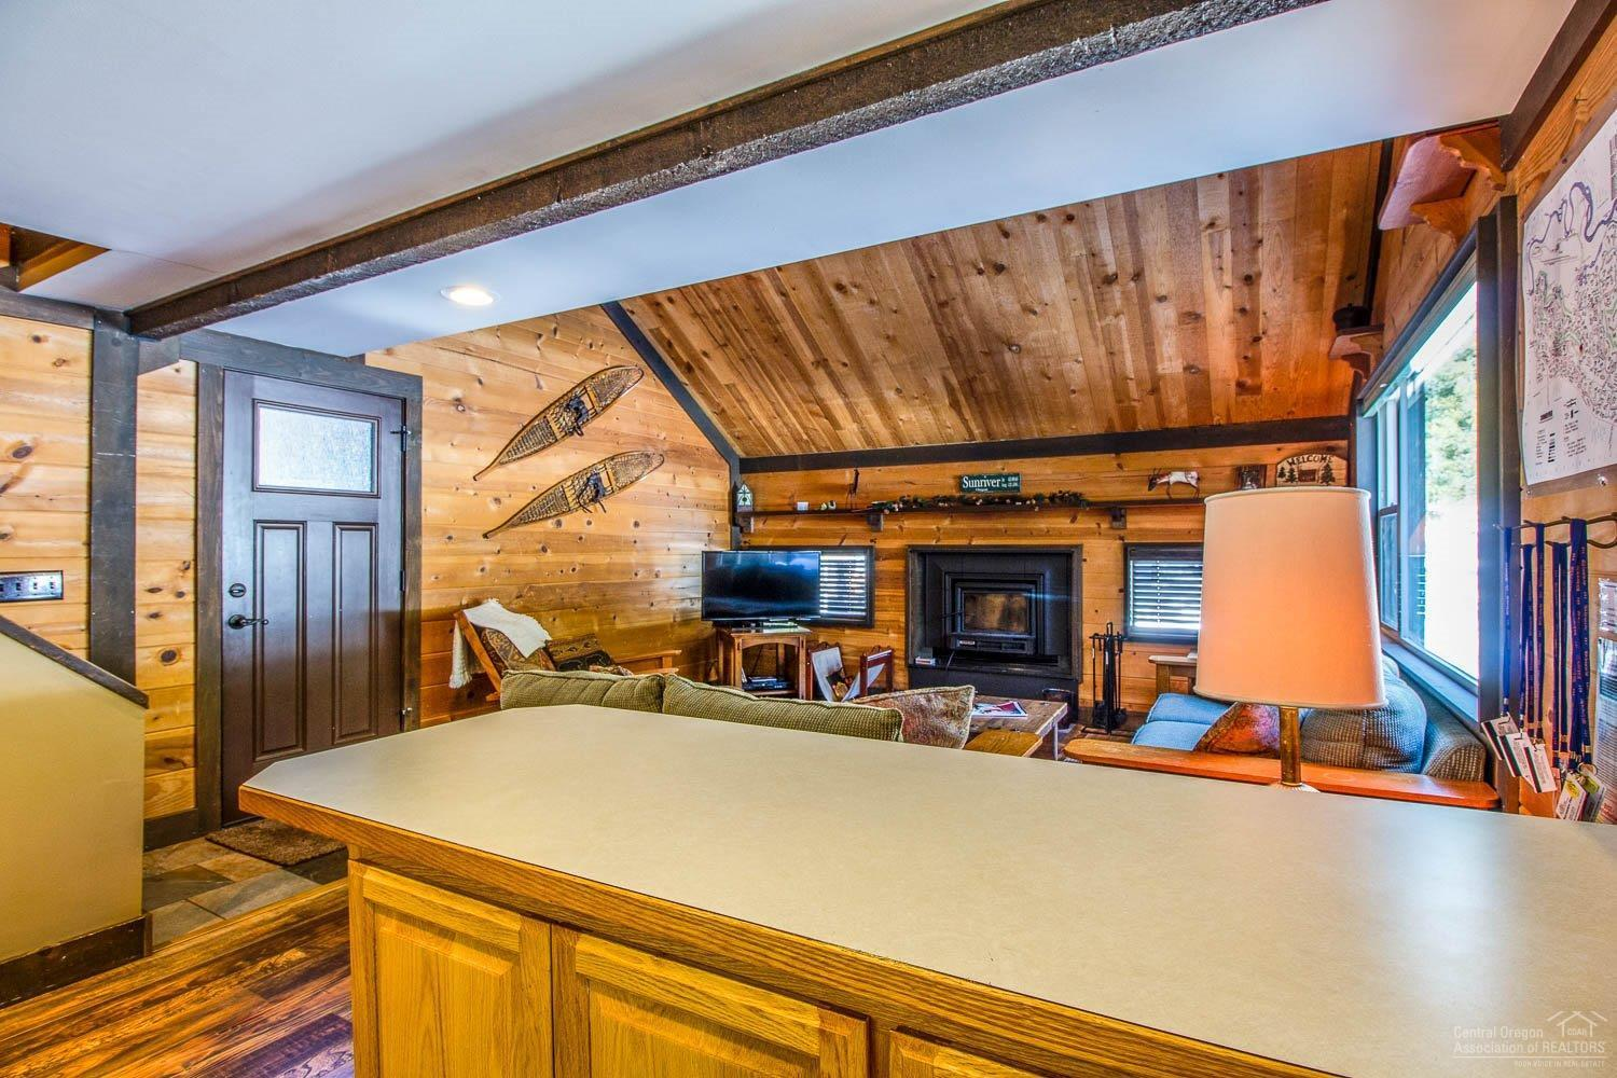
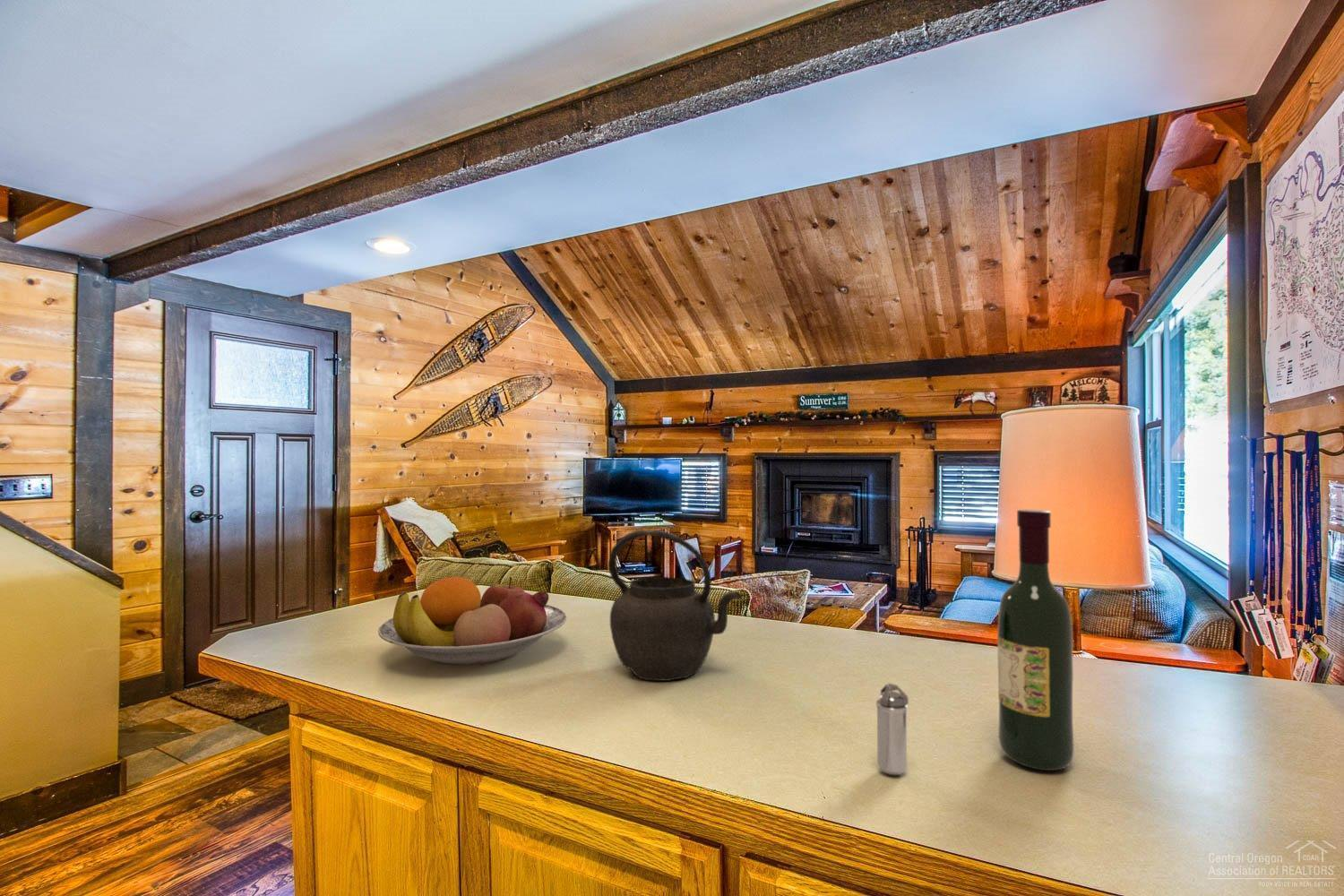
+ fruit bowl (476, 613)
+ kettle (673, 599)
+ shaker (892, 728)
+ wine bottle (1034, 634)
